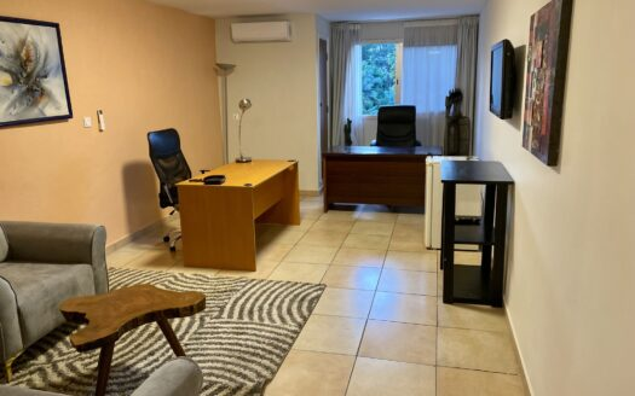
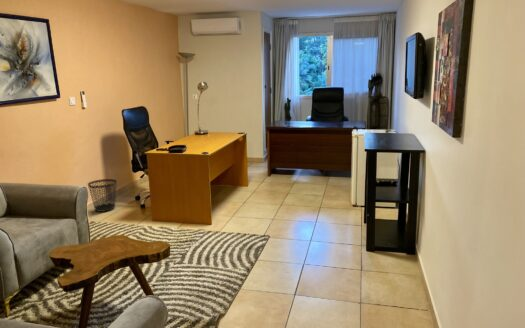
+ wastebasket (103, 195)
